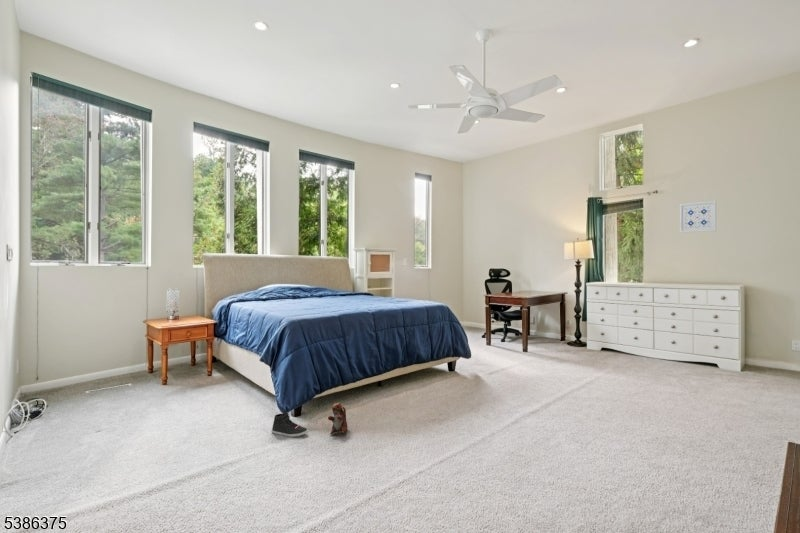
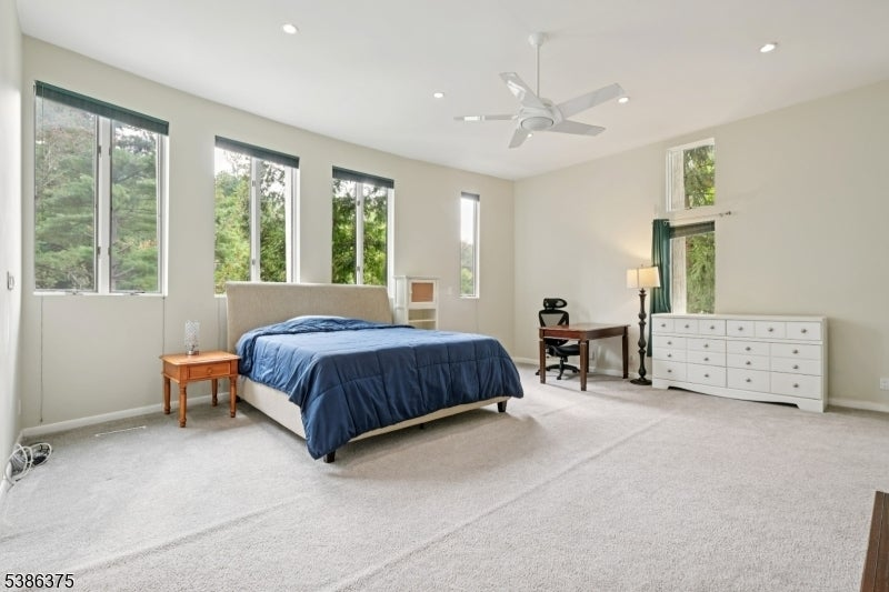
- wall art (697, 217)
- plush toy (338, 417)
- sneaker (289, 423)
